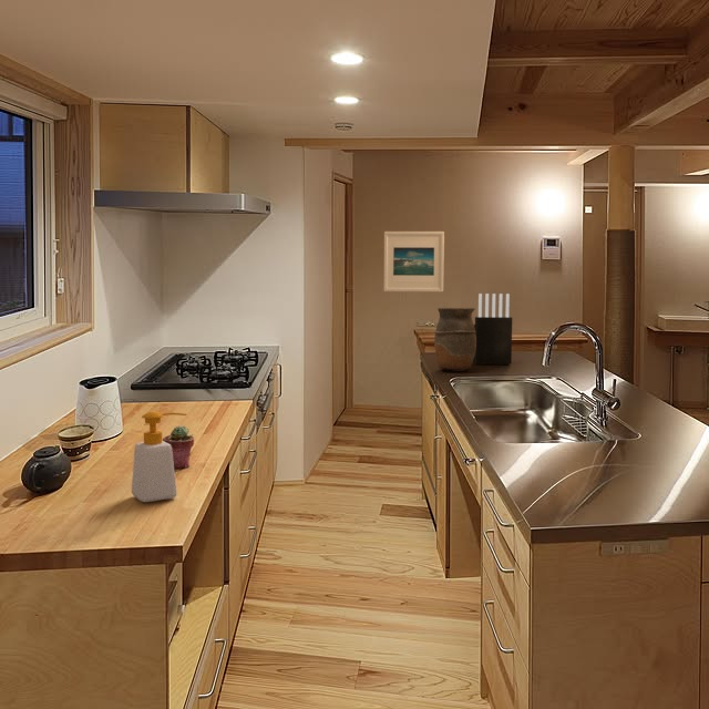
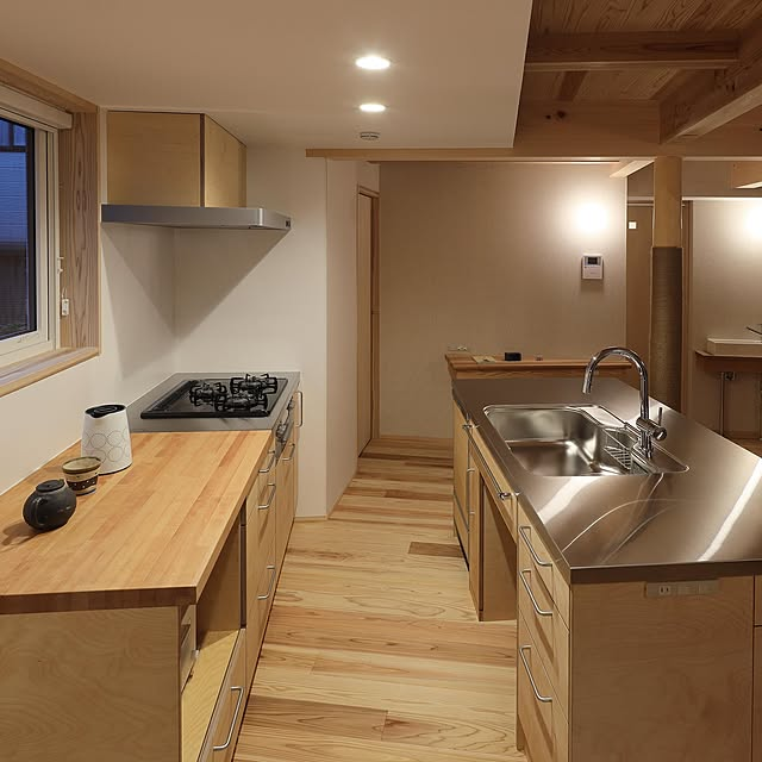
- soap bottle (161, 453)
- vase (454, 338)
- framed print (413, 261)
- potted succulent (178, 445)
- knife block (492, 328)
